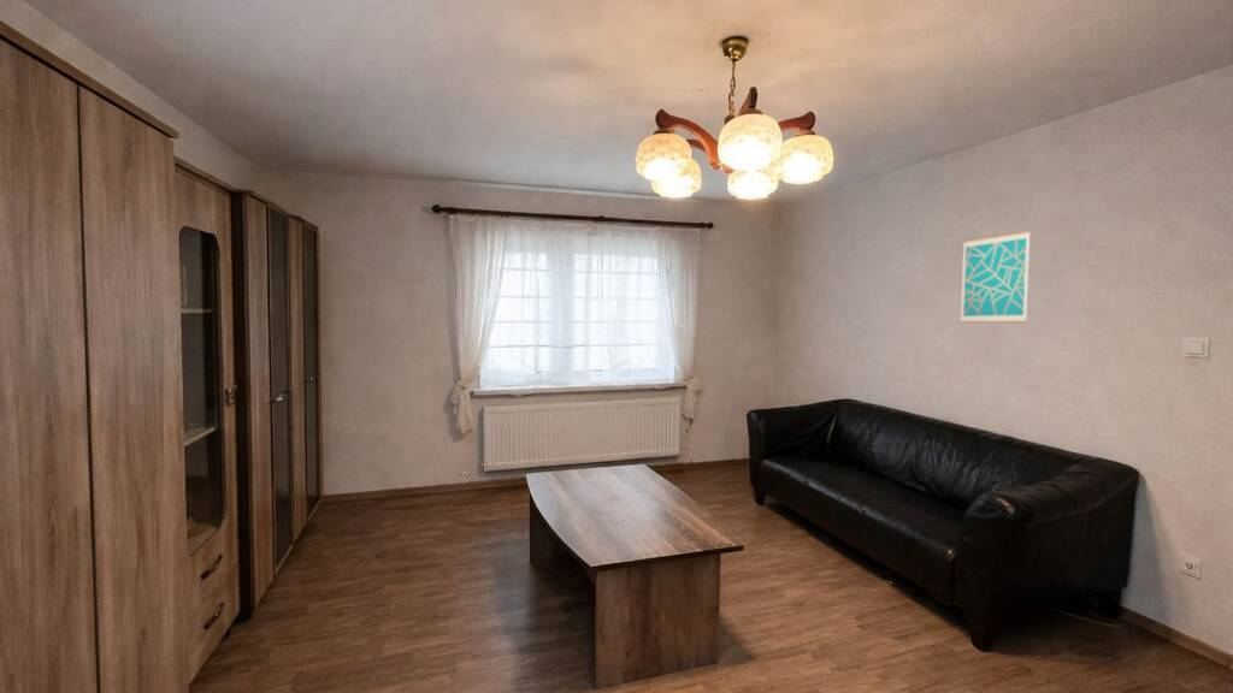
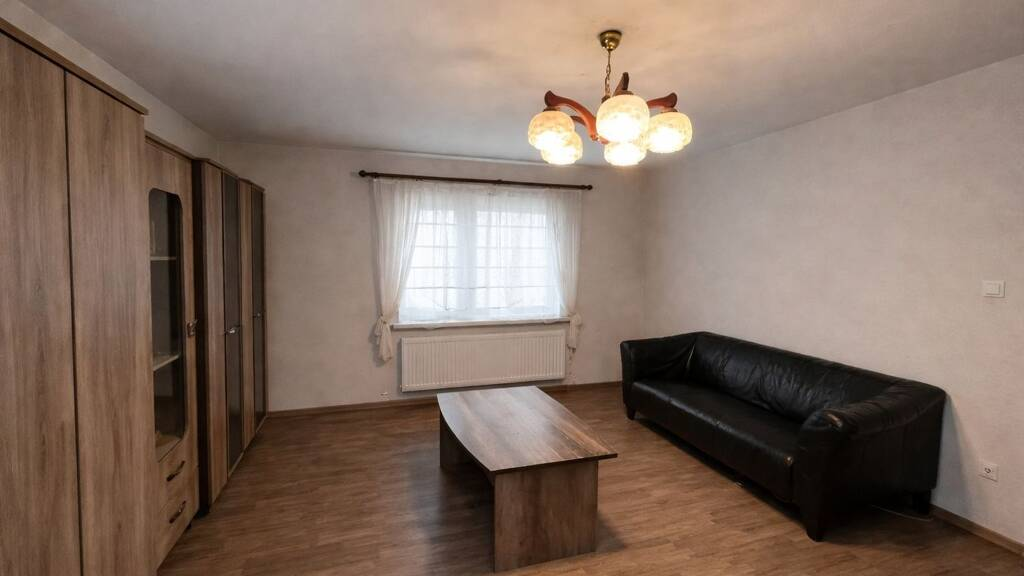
- wall art (992, 279)
